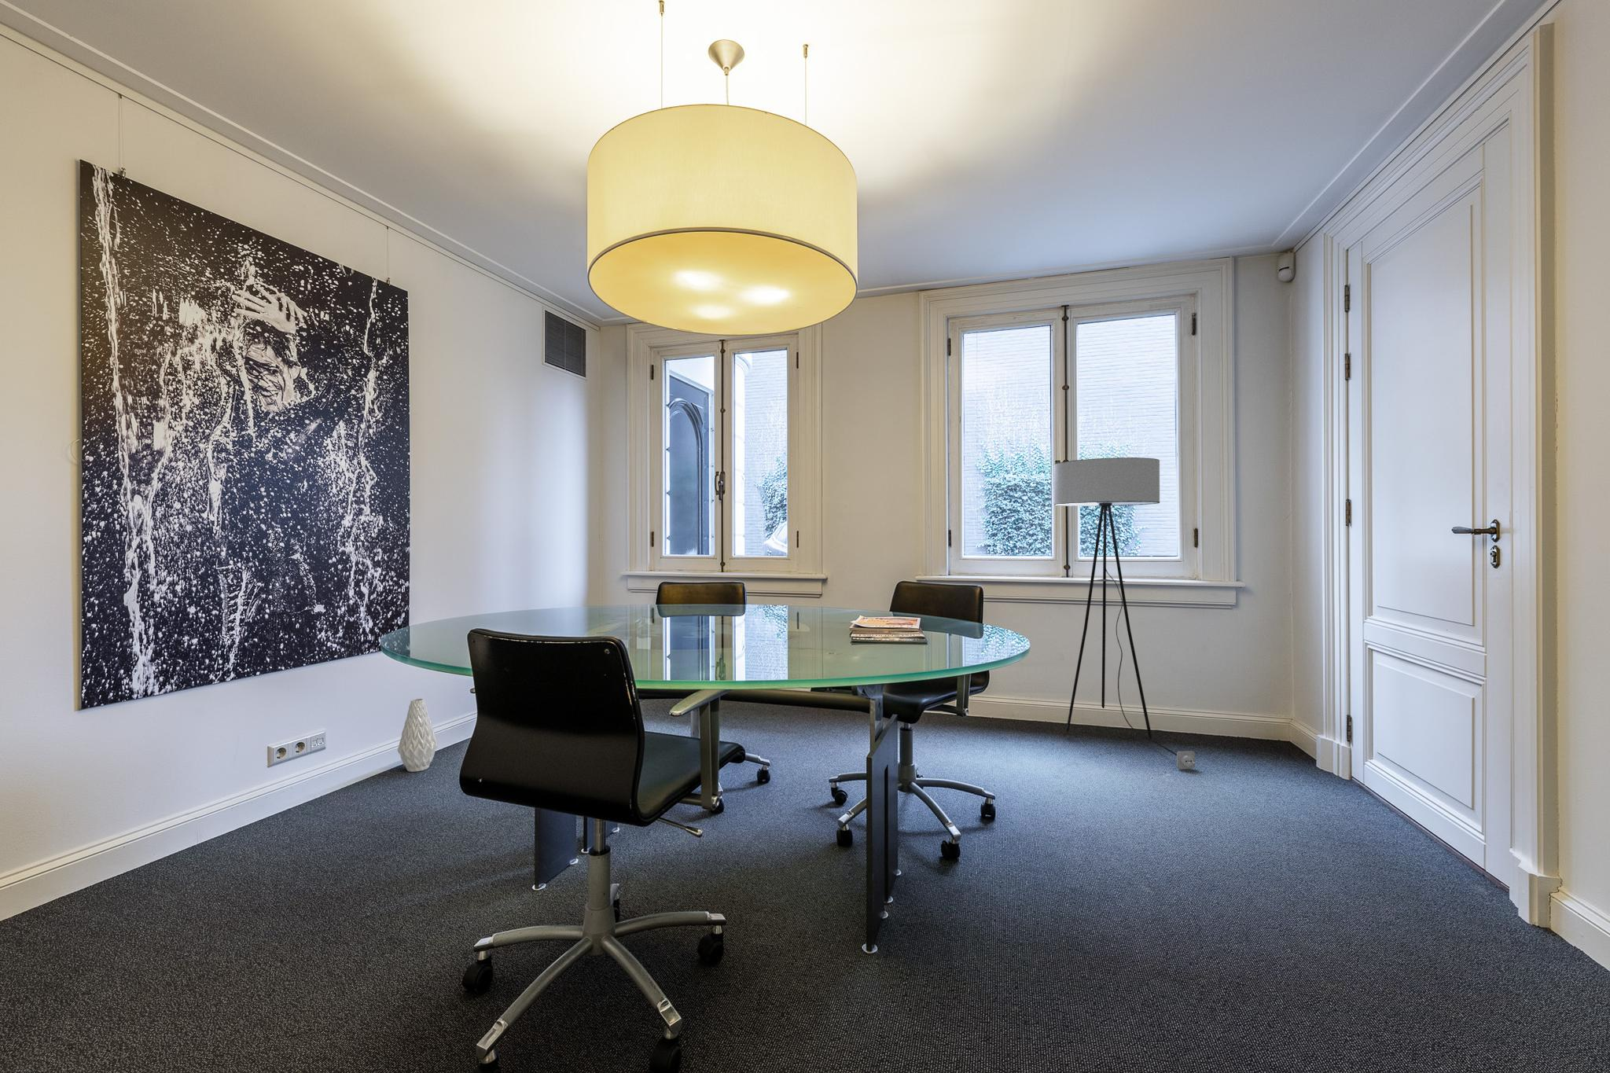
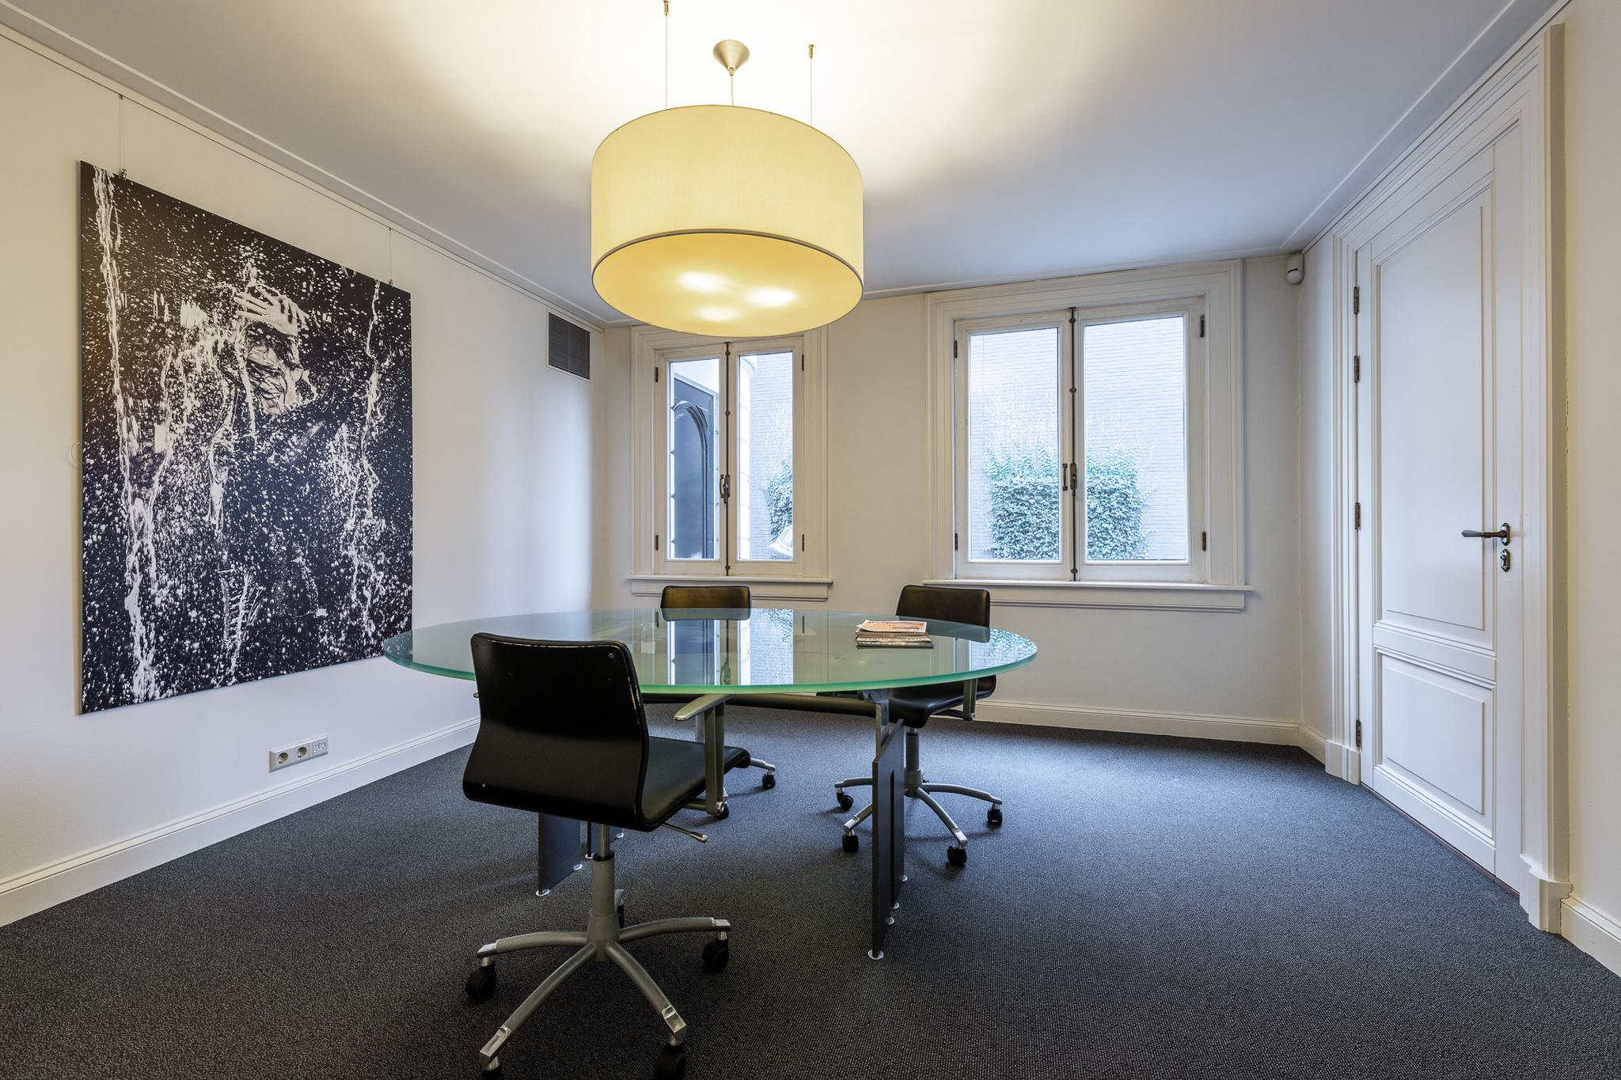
- floor lamp (1122, 599)
- vase (418, 734)
